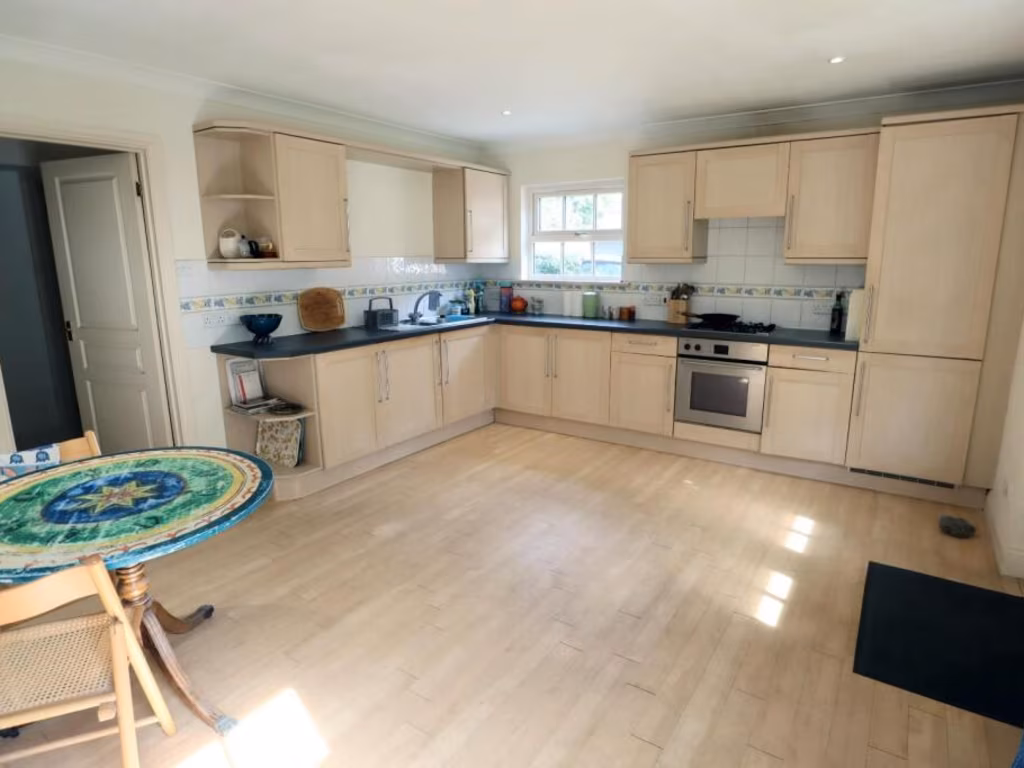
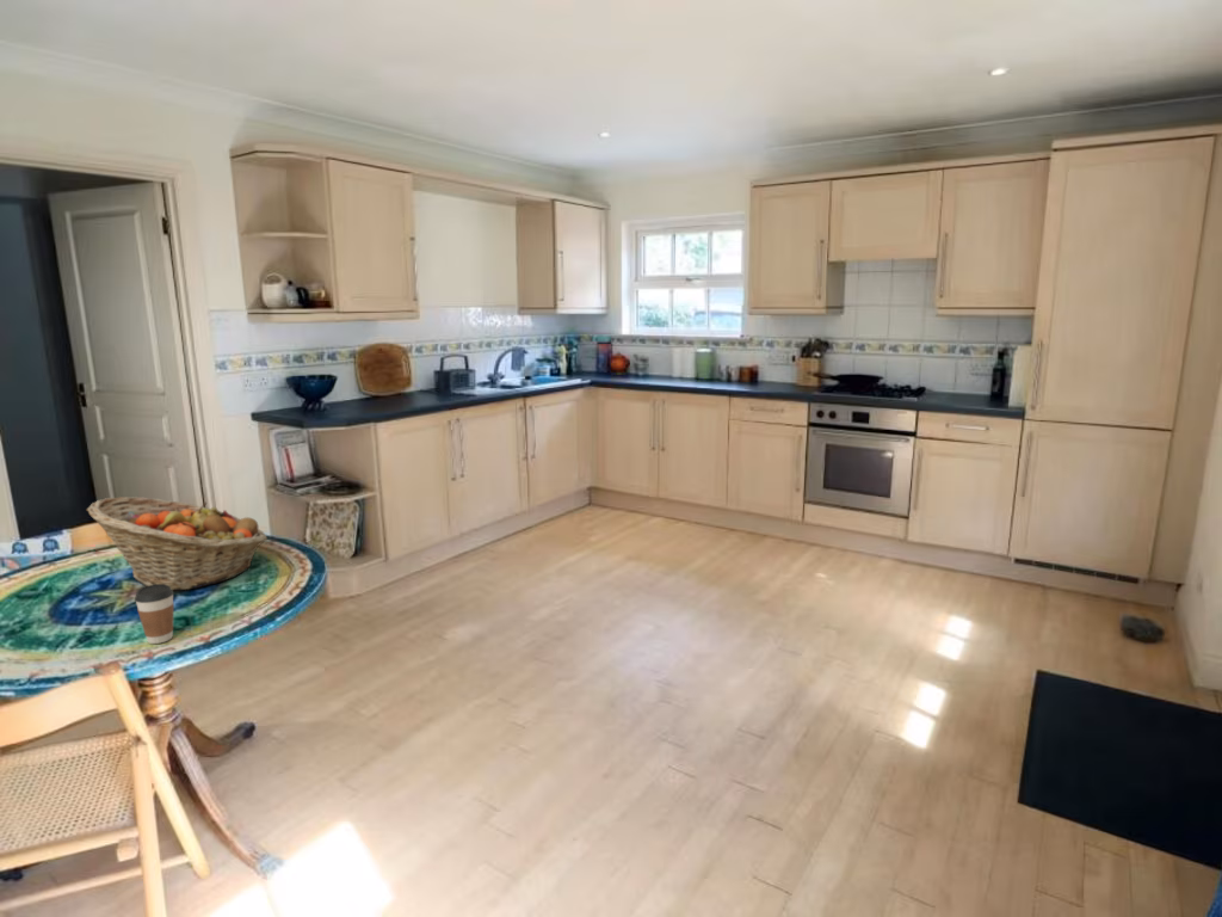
+ fruit basket (181, 534)
+ coffee cup (156, 614)
